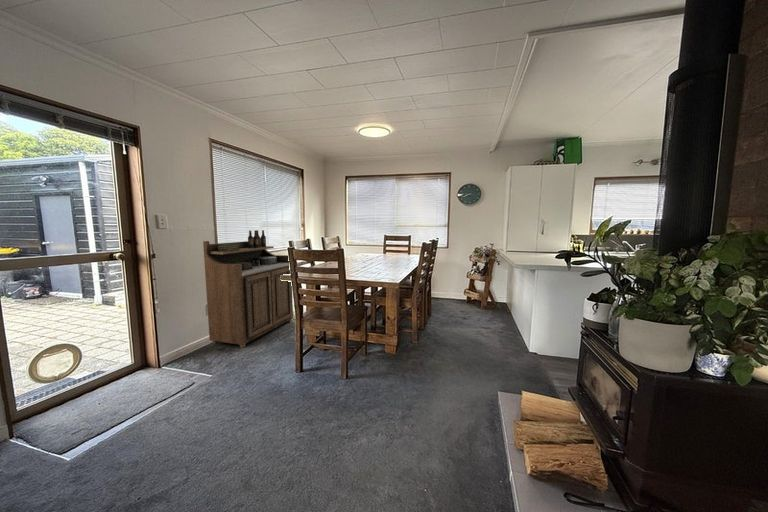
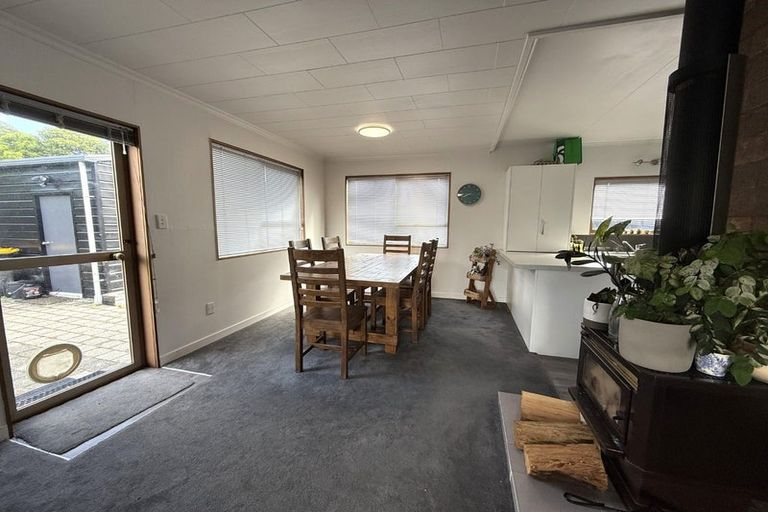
- sideboard (254, 281)
